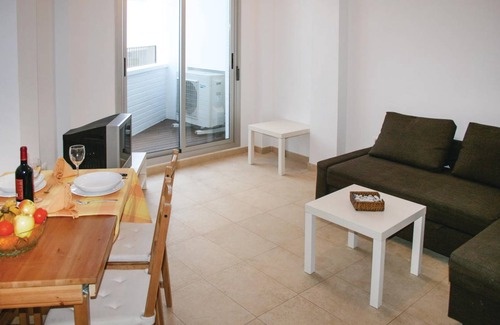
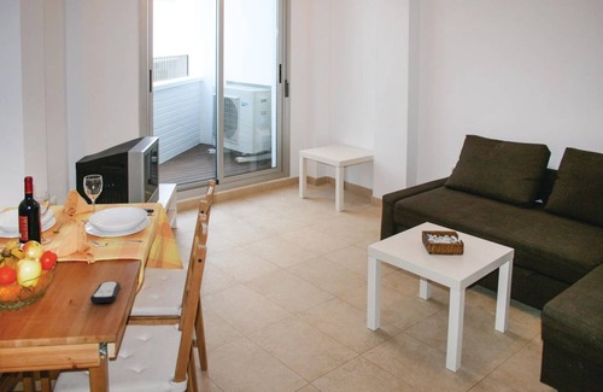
+ remote control (106, 291)
